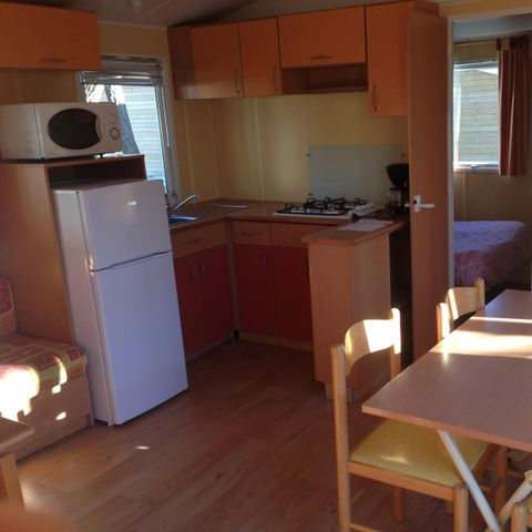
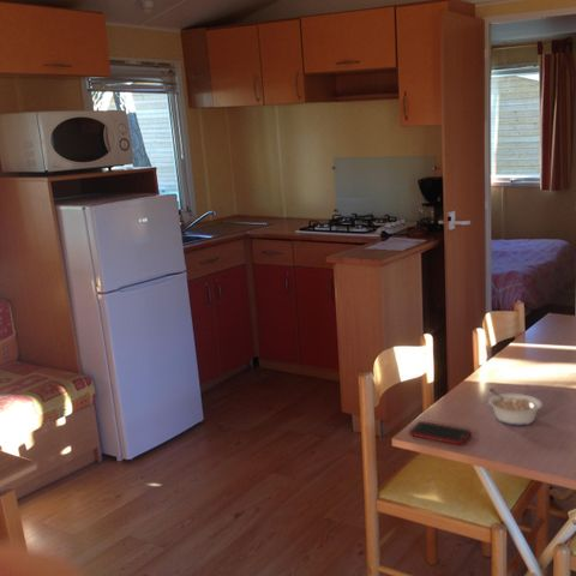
+ legume (512, 408)
+ cell phone (439, 432)
